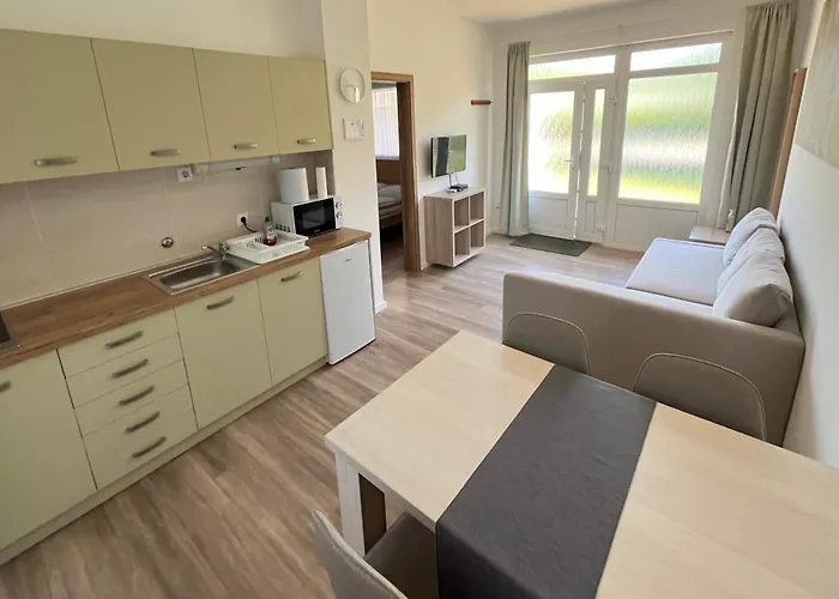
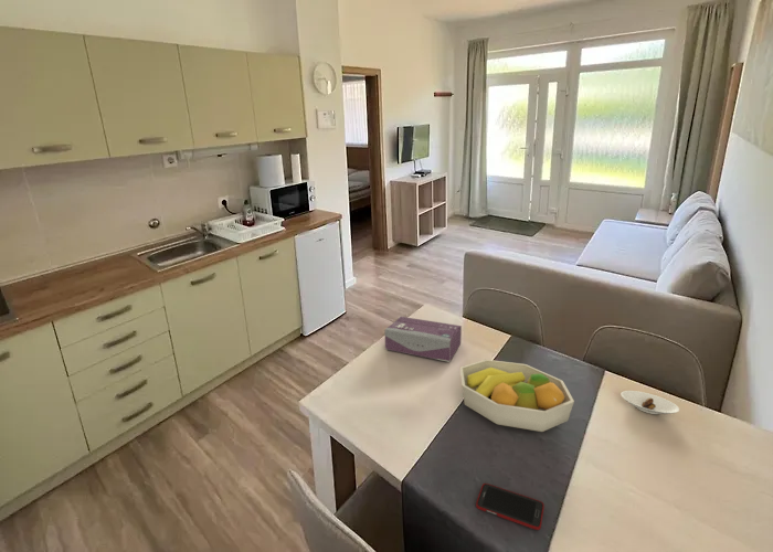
+ tissue box (423, 337)
+ saucer (648, 404)
+ cell phone (509, 505)
+ fruit bowl (511, 390)
